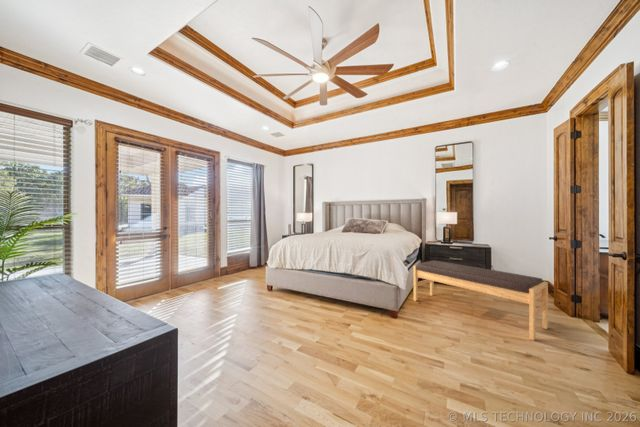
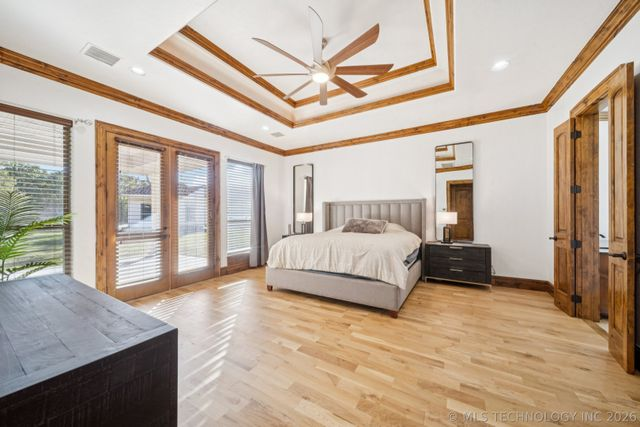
- bench (471, 289)
